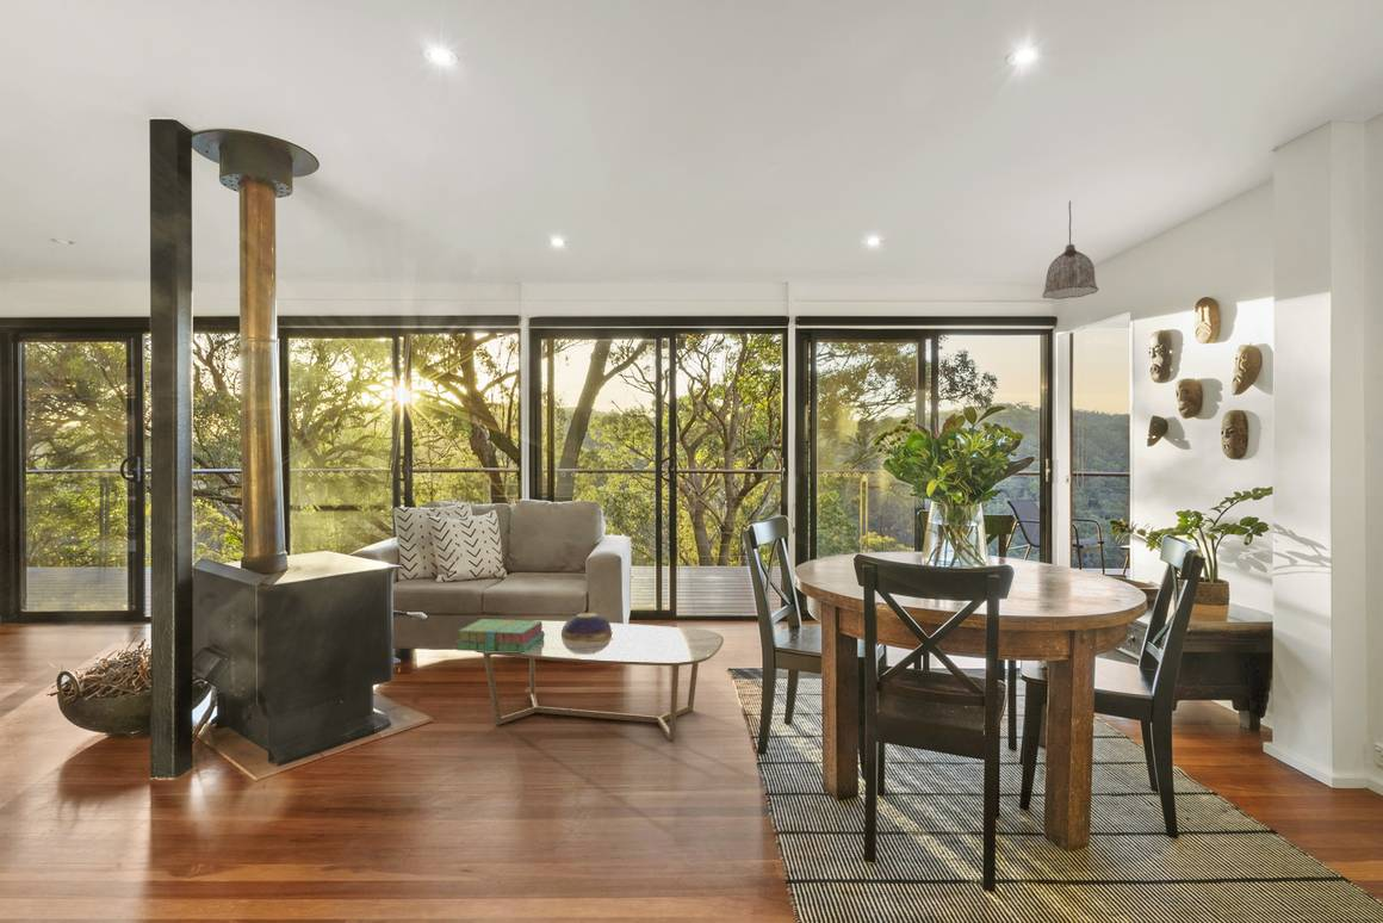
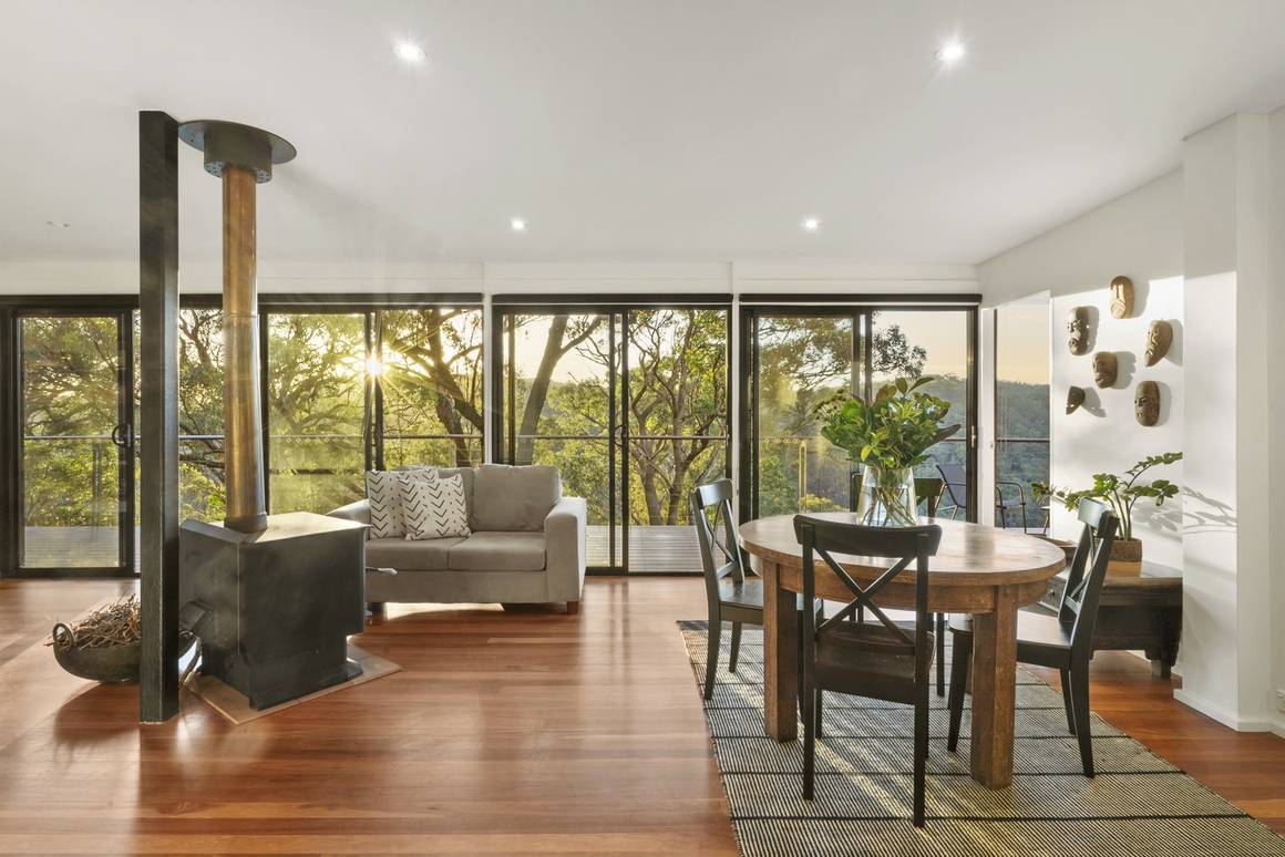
- stack of books (501, 633)
- decorative bowl (587, 622)
- coffee table (596, 662)
- pendant lamp (1069, 247)
